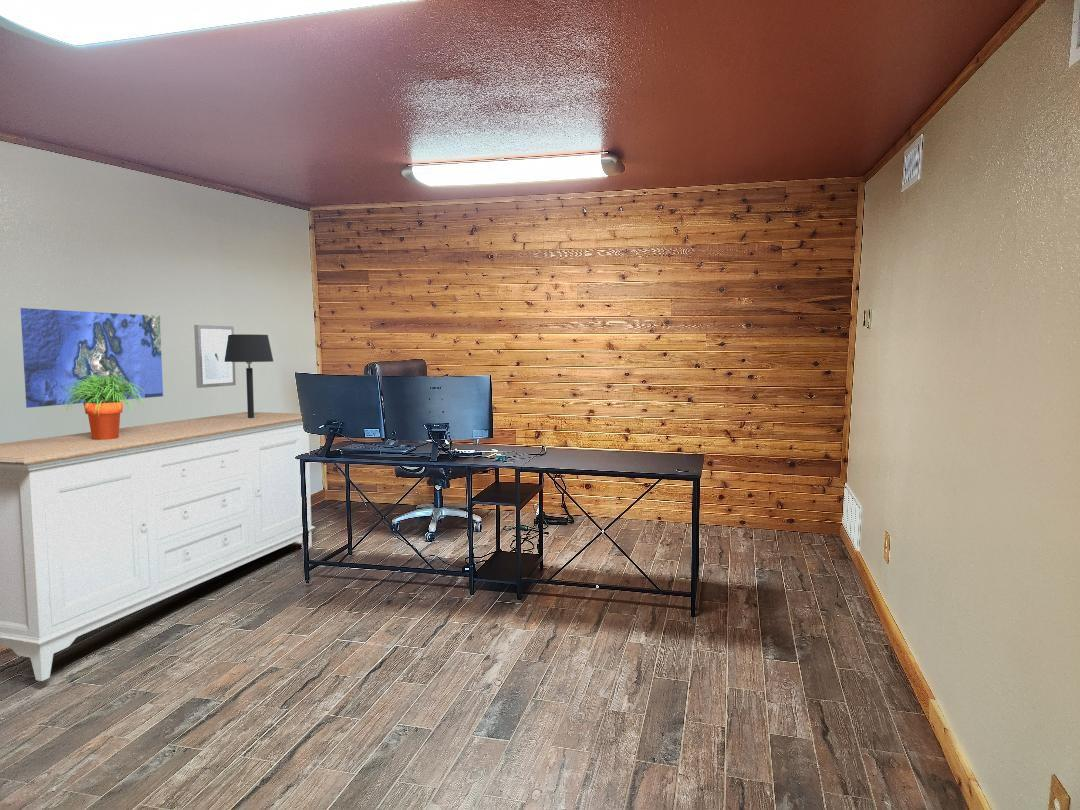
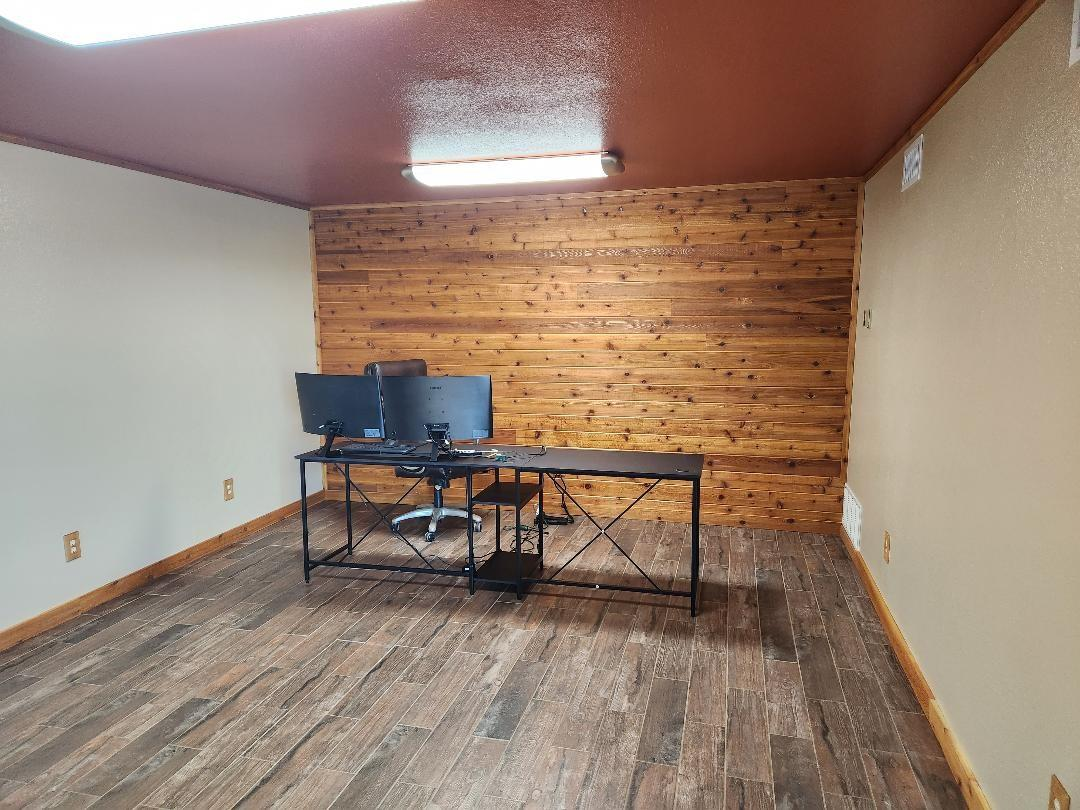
- table lamp (249, 376)
- map (101, 357)
- wall art (215, 356)
- sideboard (169, 513)
- potted plant (104, 406)
